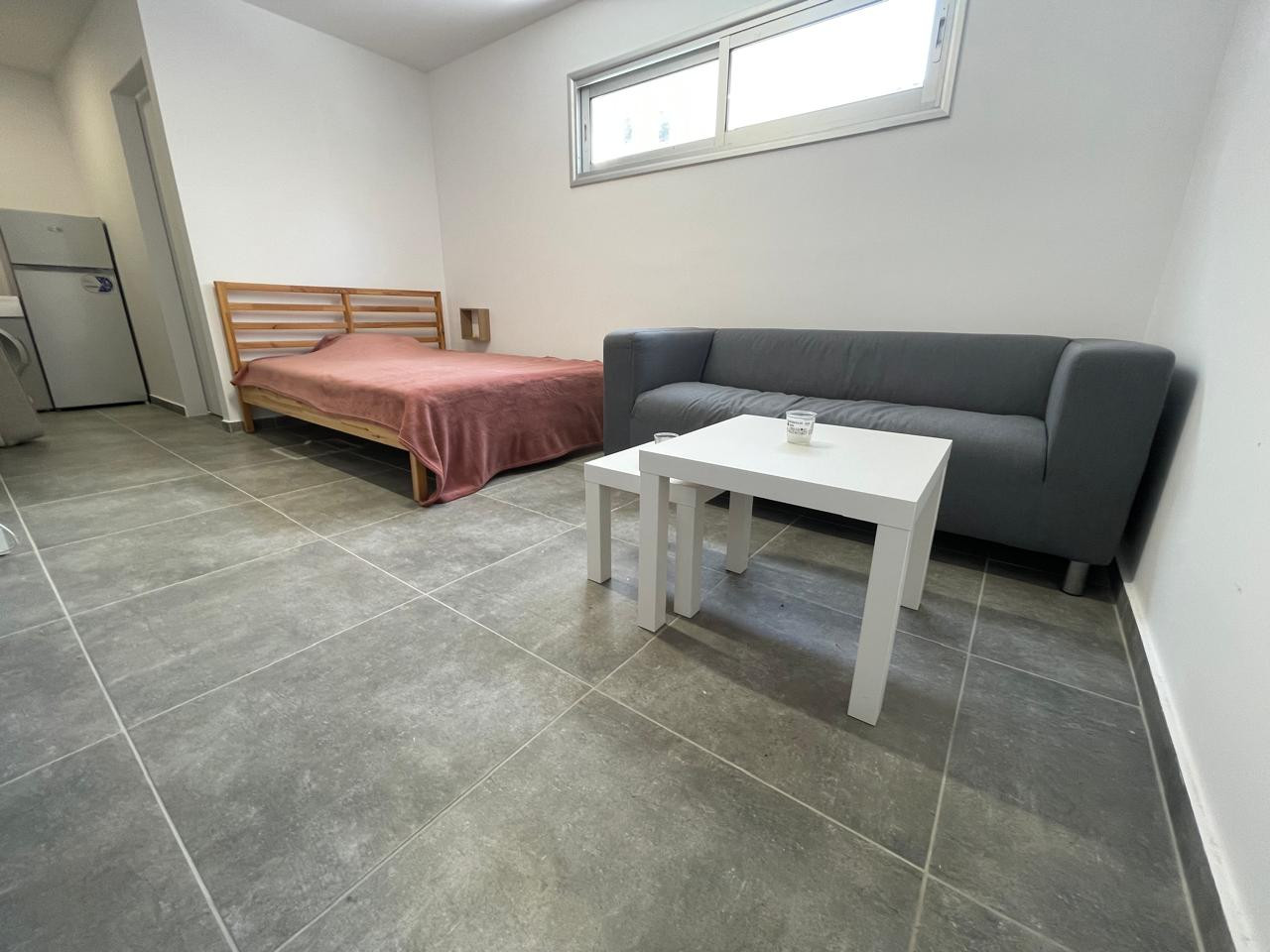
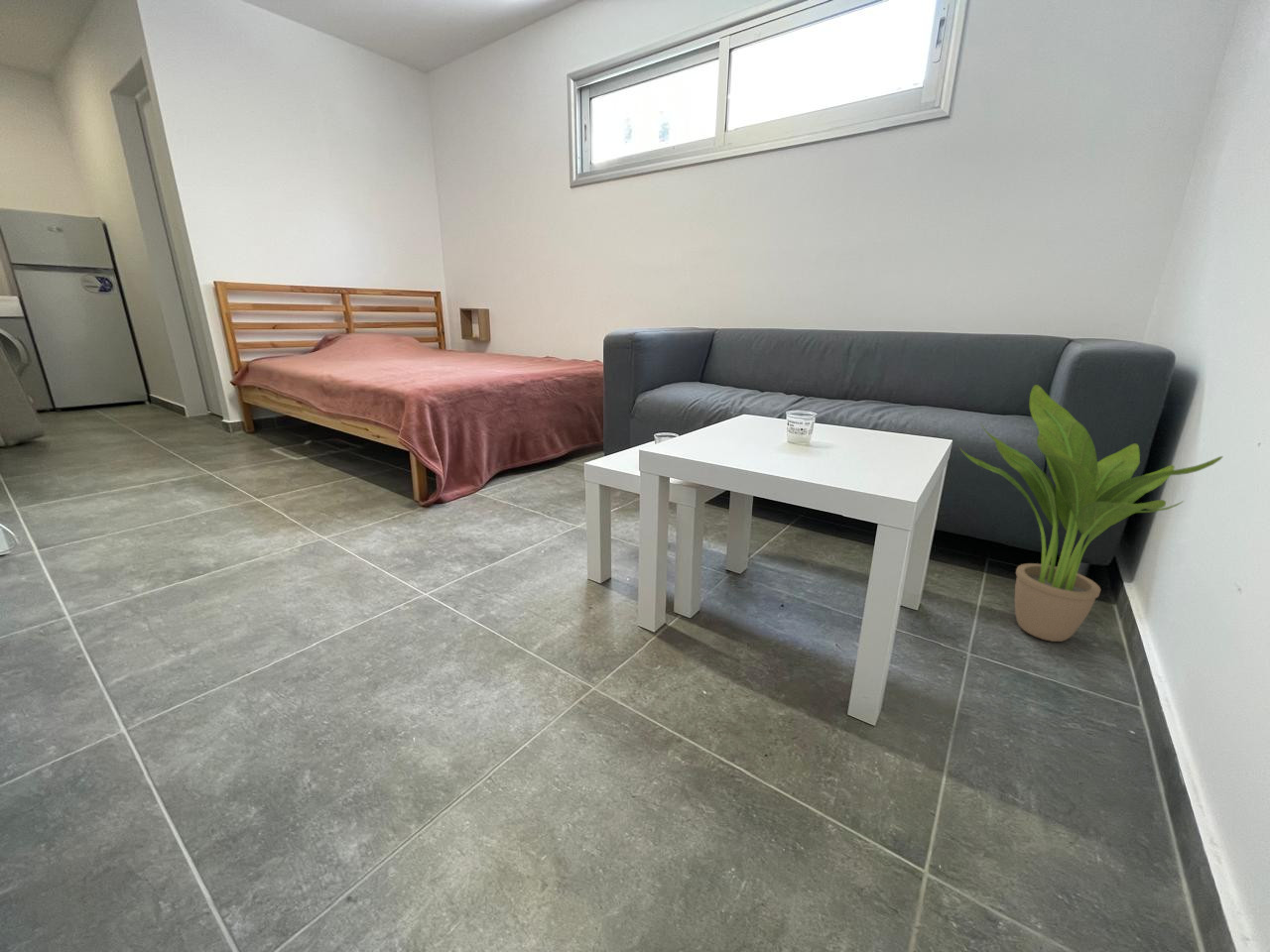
+ potted plant (1048, 519)
